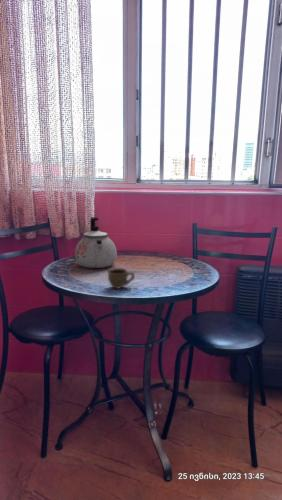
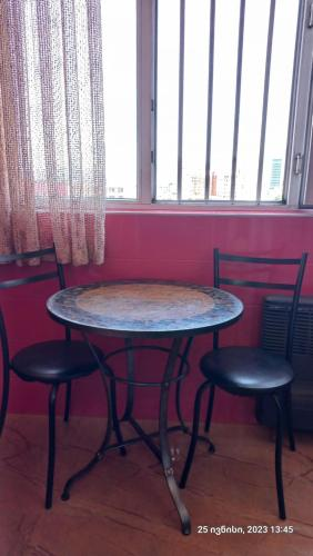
- cup (121, 278)
- kettle (96, 241)
